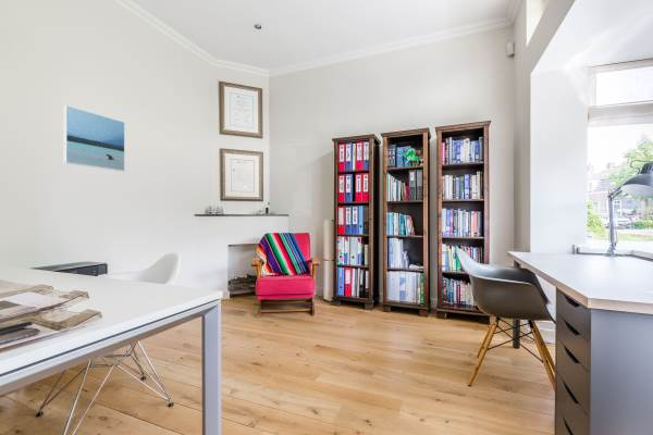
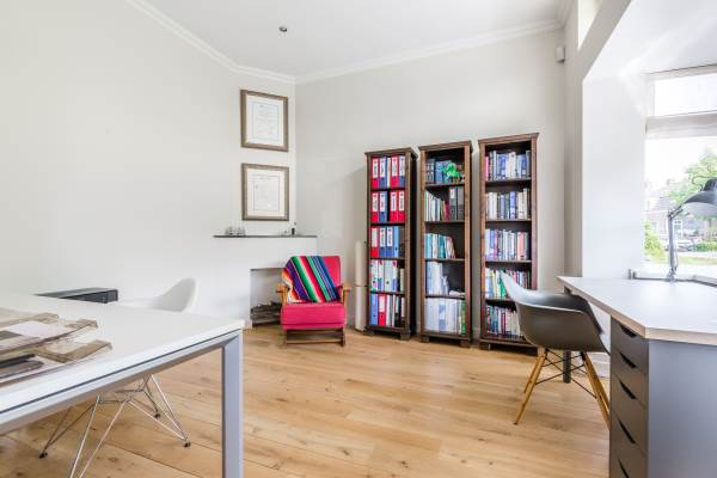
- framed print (96, 140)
